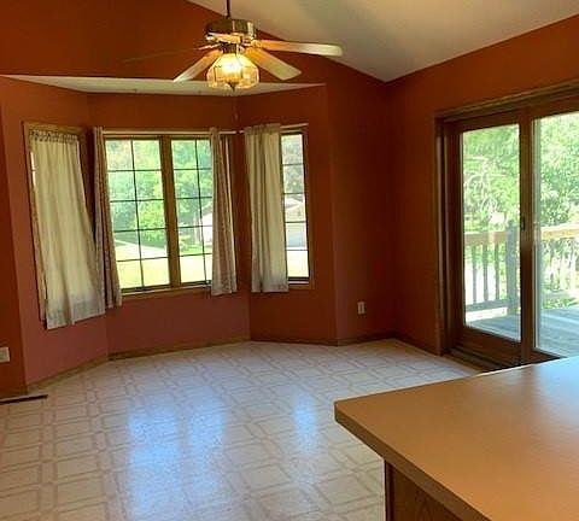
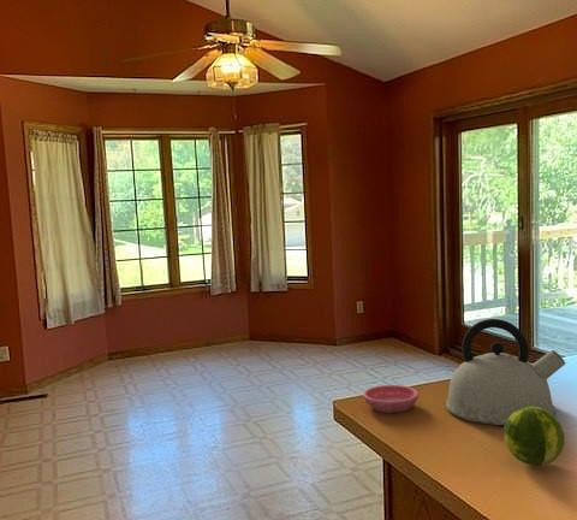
+ kettle (502, 364)
+ saucer (391, 398)
+ fruit (533, 436)
